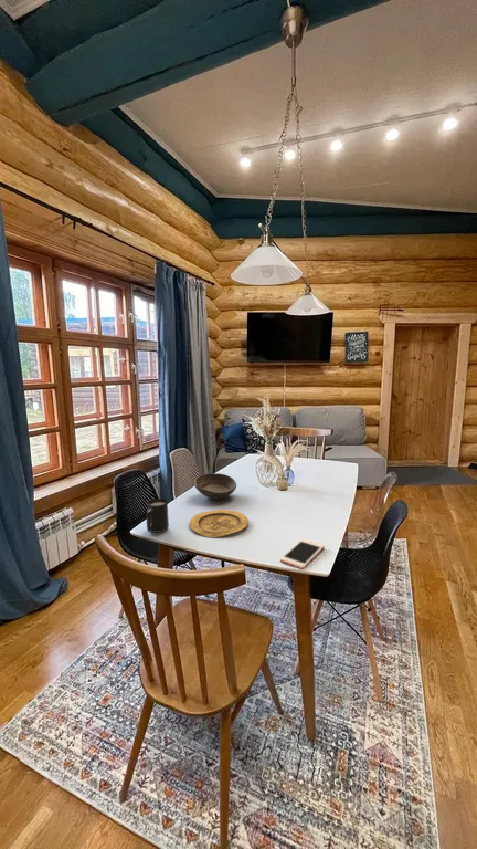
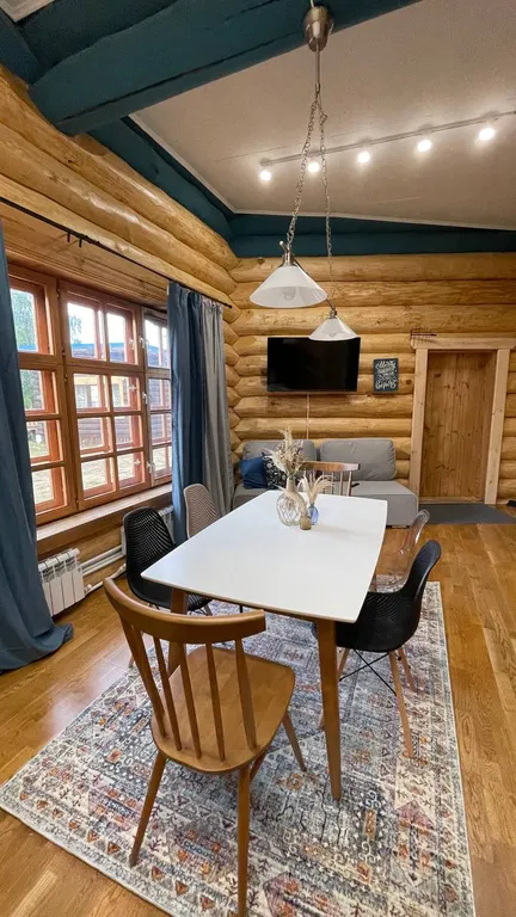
- plate (219, 522)
- cell phone (303, 552)
- bowl (215, 488)
- mug (155, 517)
